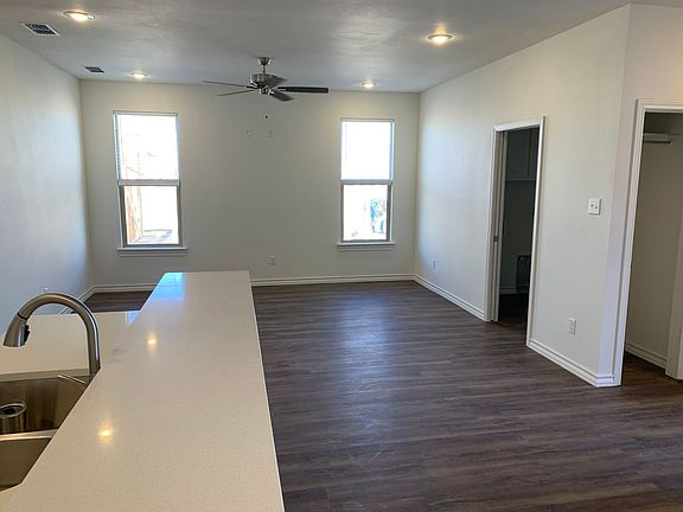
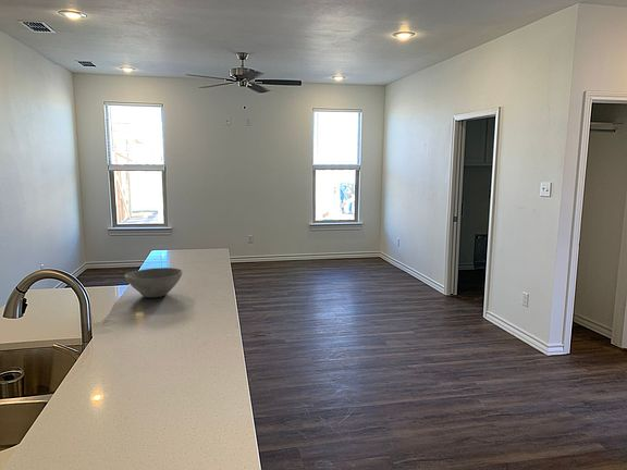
+ bowl (155, 283)
